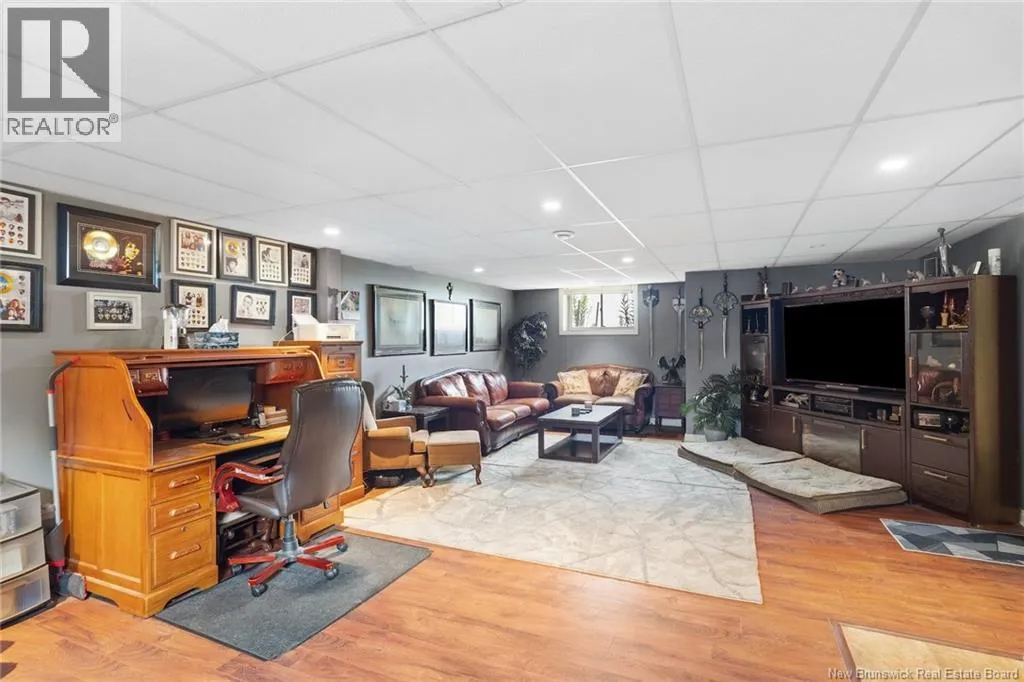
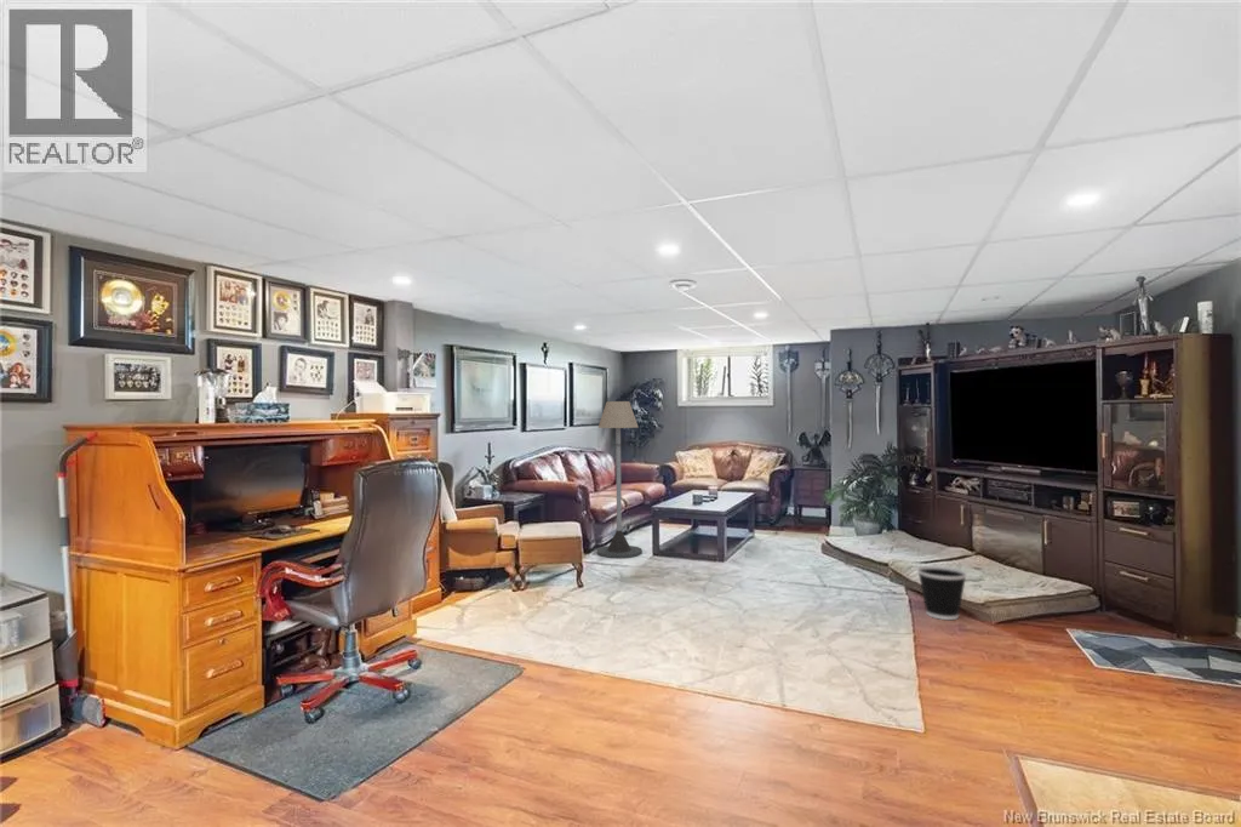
+ wastebasket (942, 593)
+ floor lamp (618, 477)
